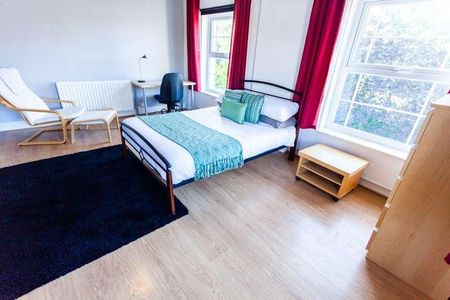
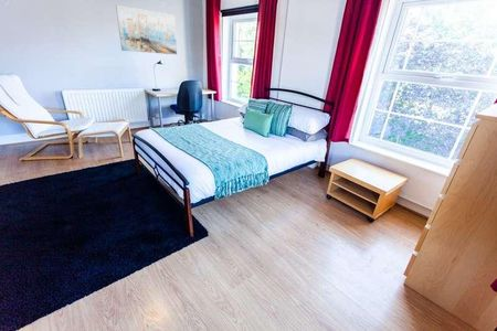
+ wall art (149, 32)
